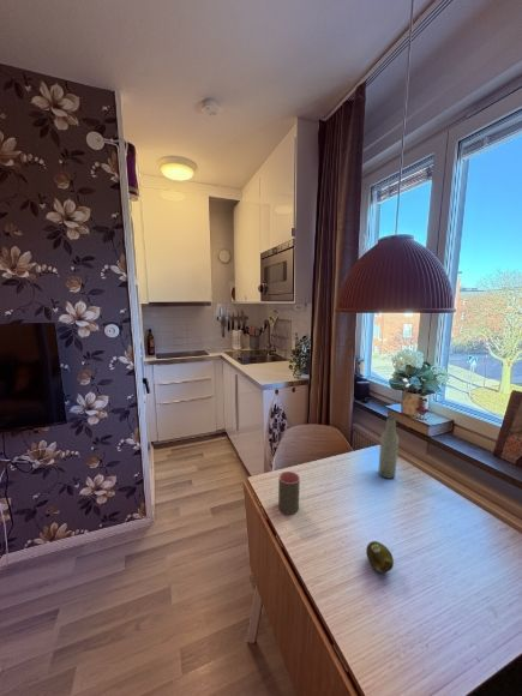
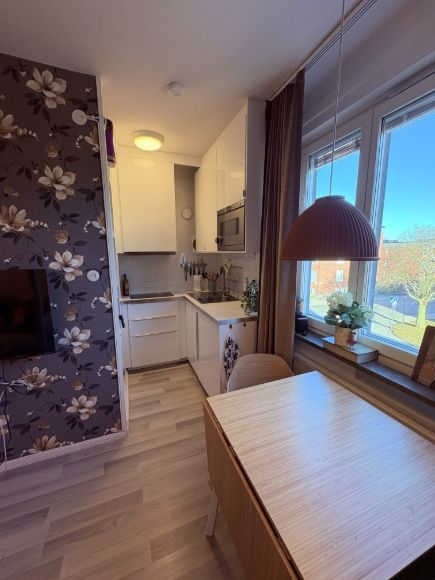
- fruit (379, 557)
- cup (288, 492)
- bottle (389, 446)
